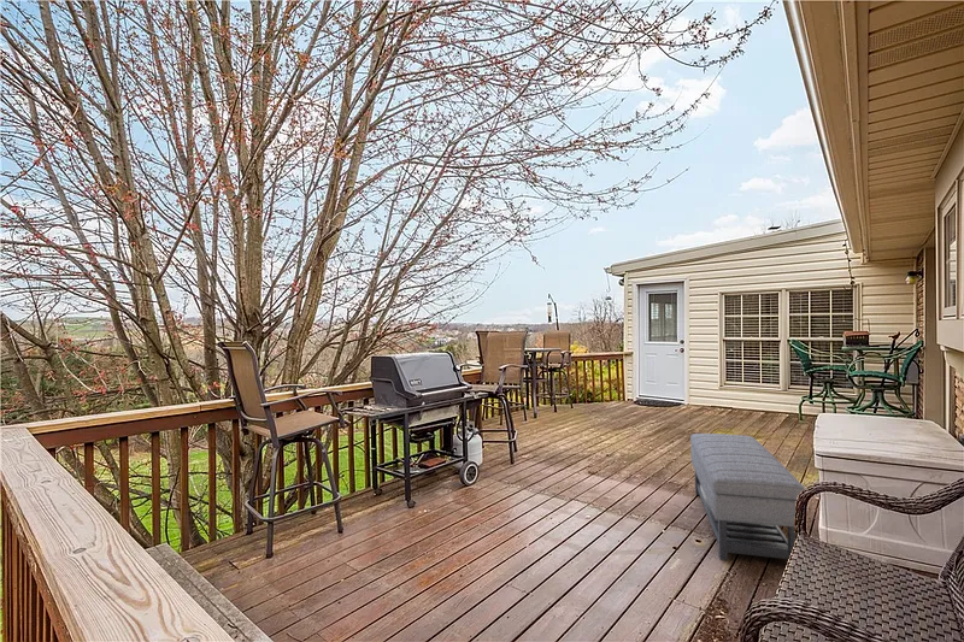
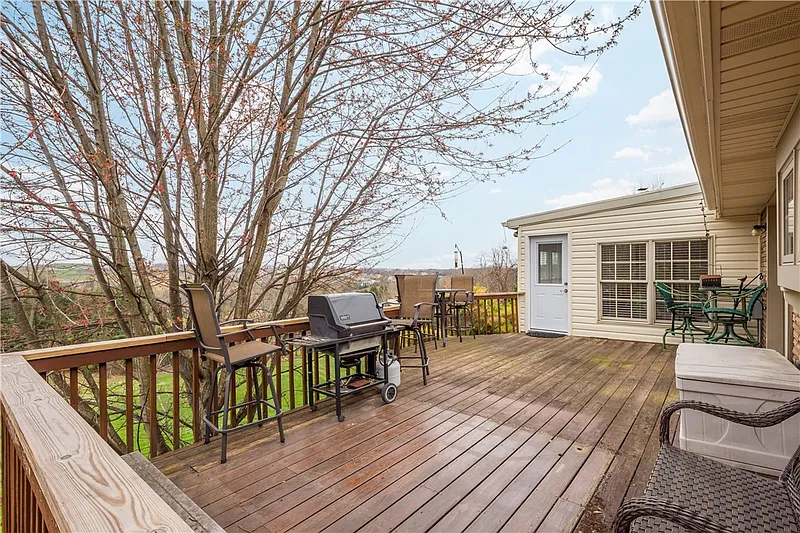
- ottoman (736, 487)
